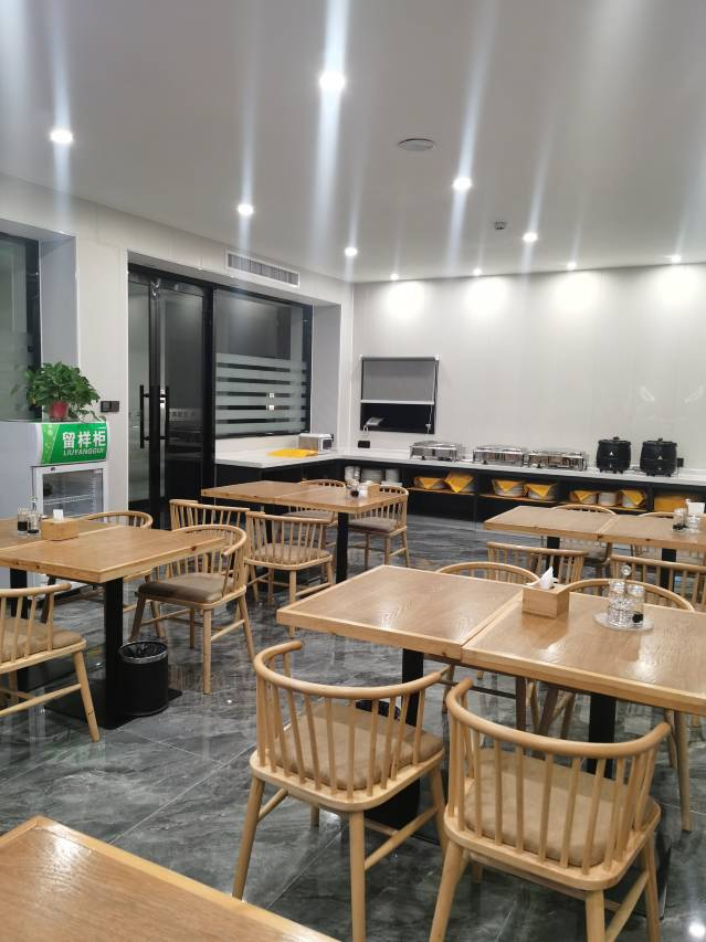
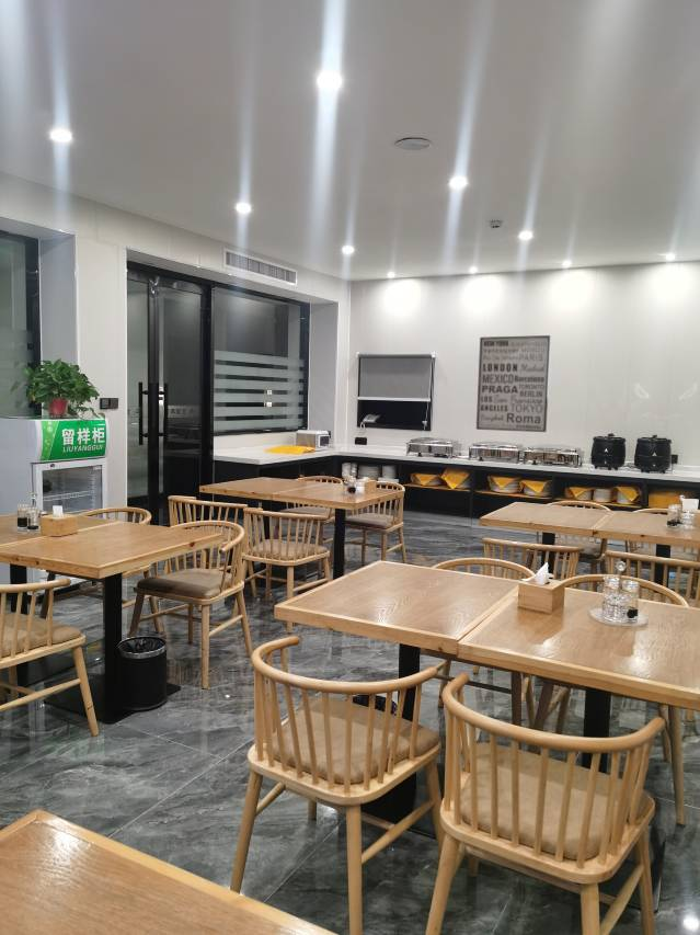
+ wall art (512, 384)
